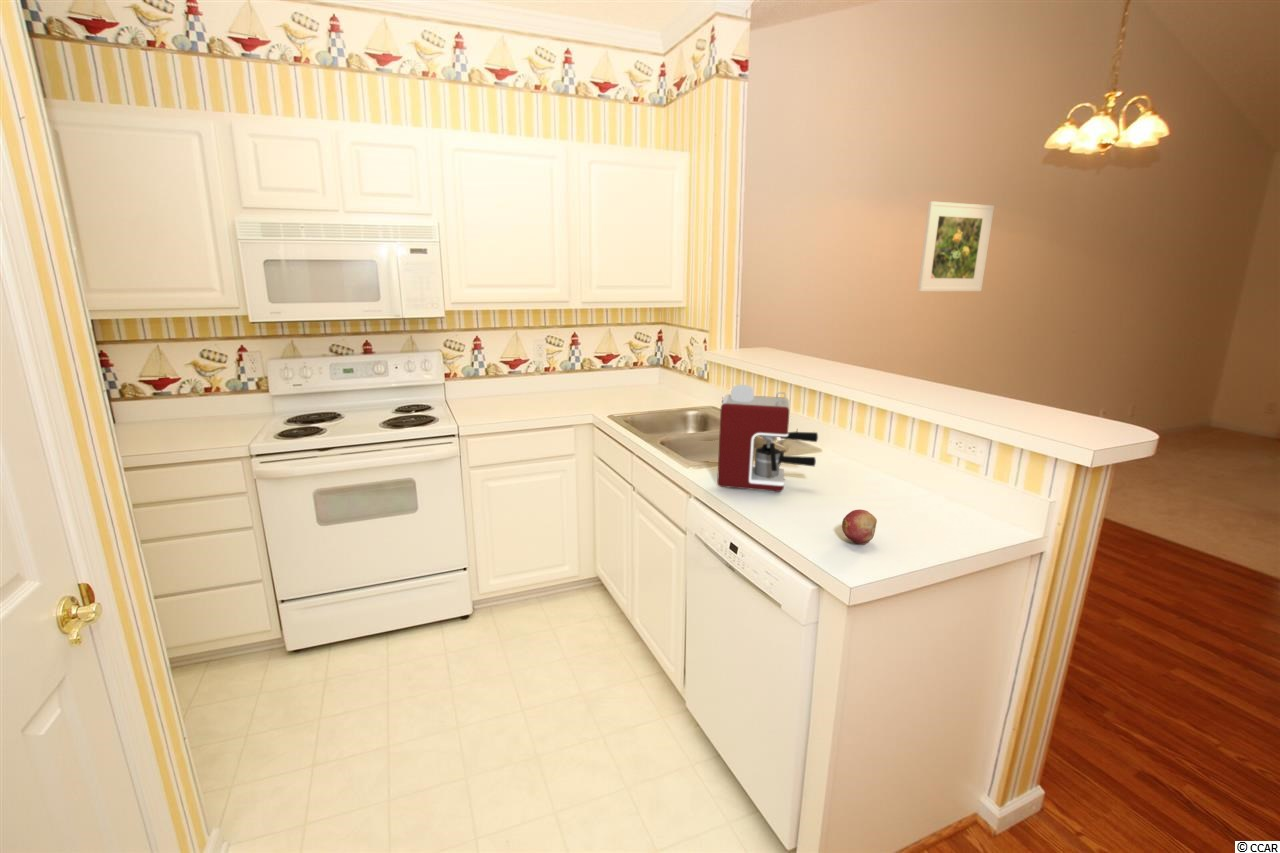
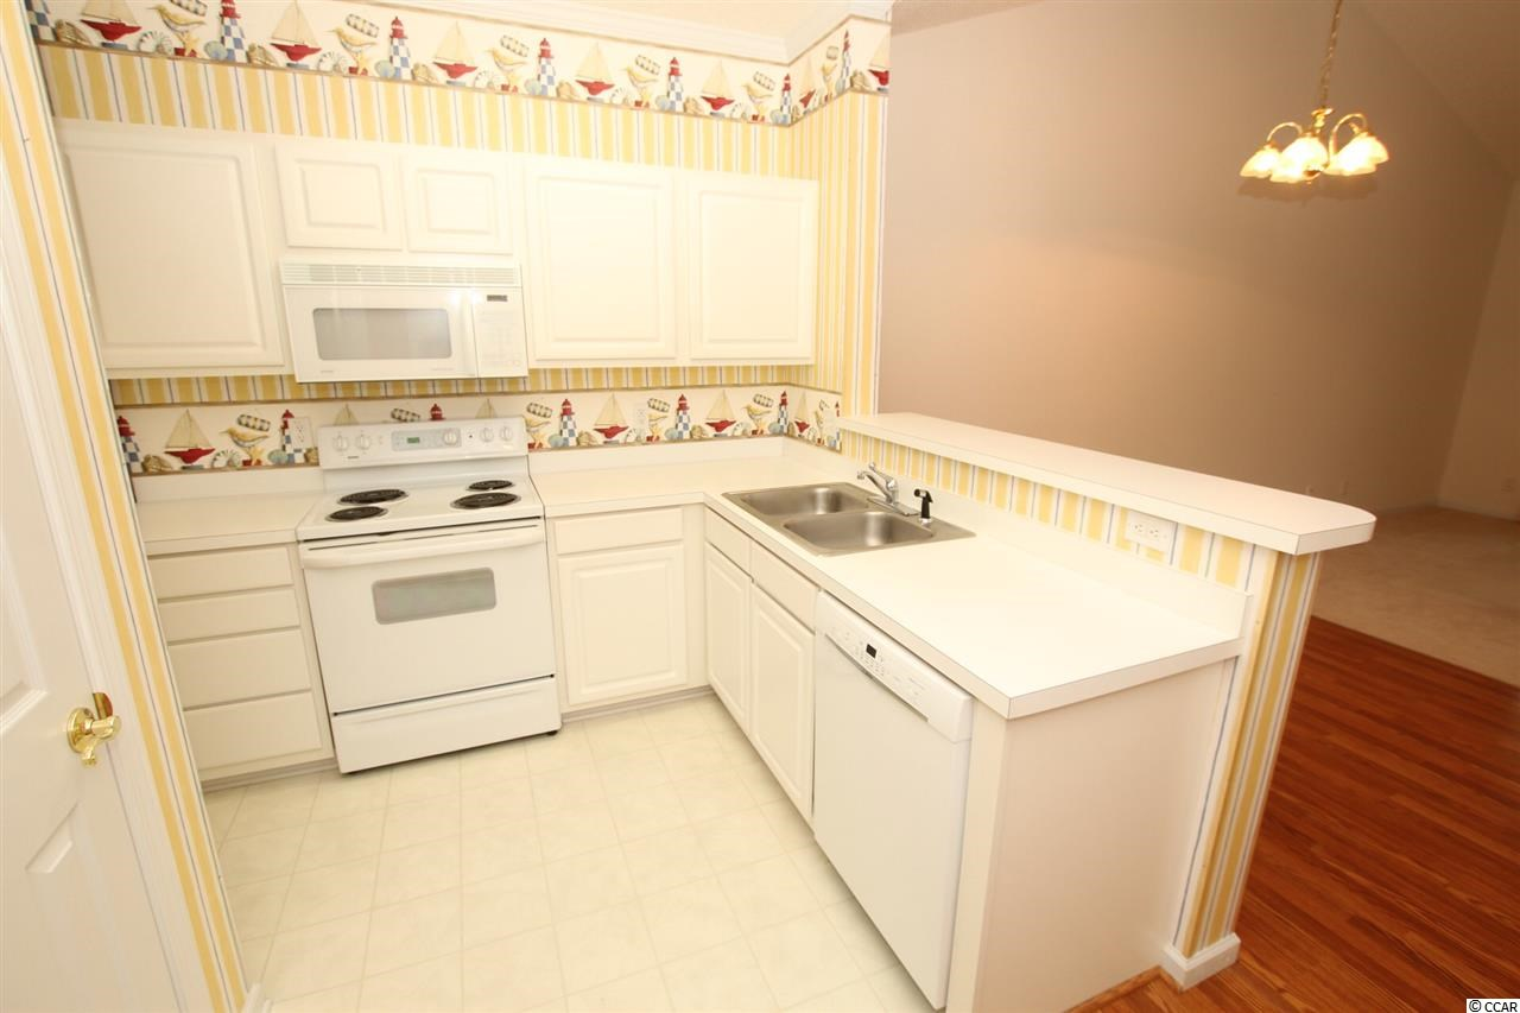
- fruit (859, 526)
- coffee maker (768, 435)
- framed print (956, 248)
